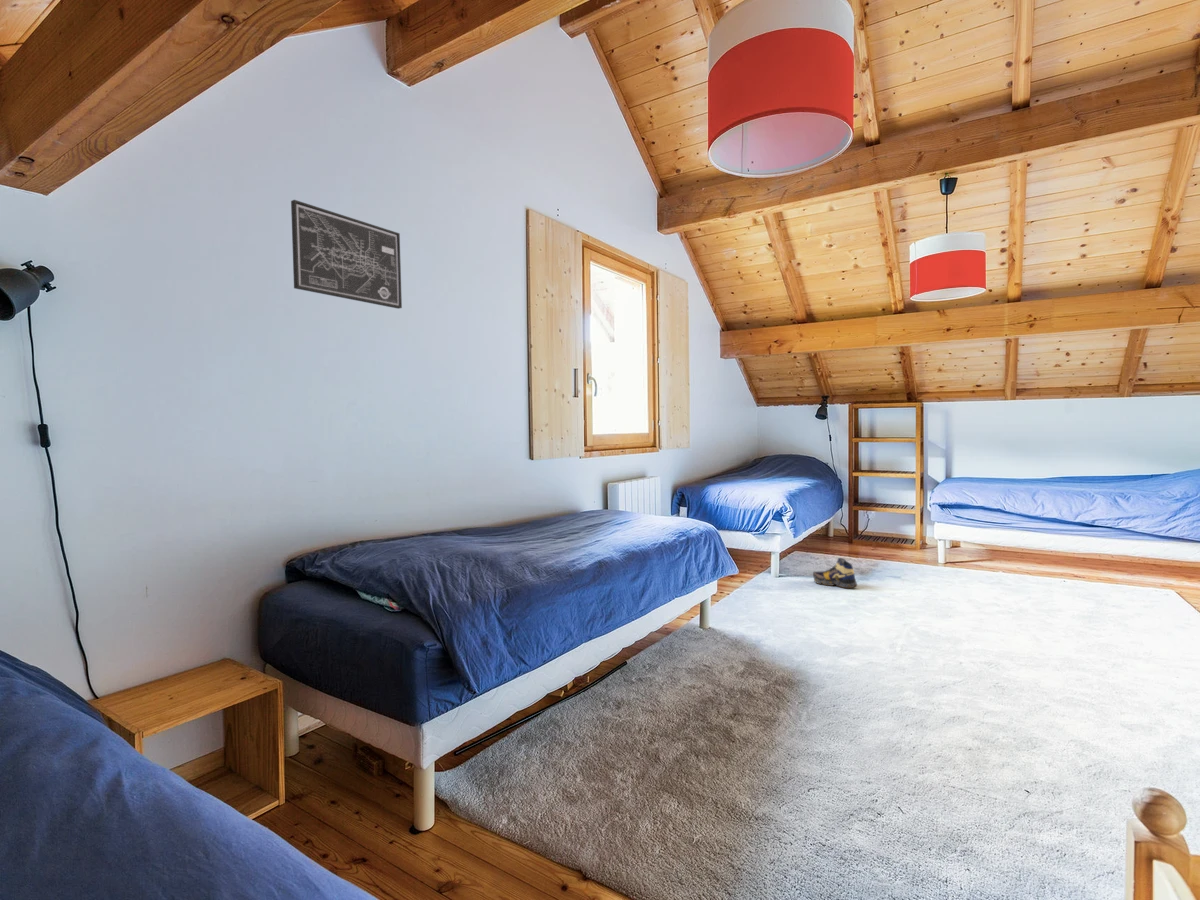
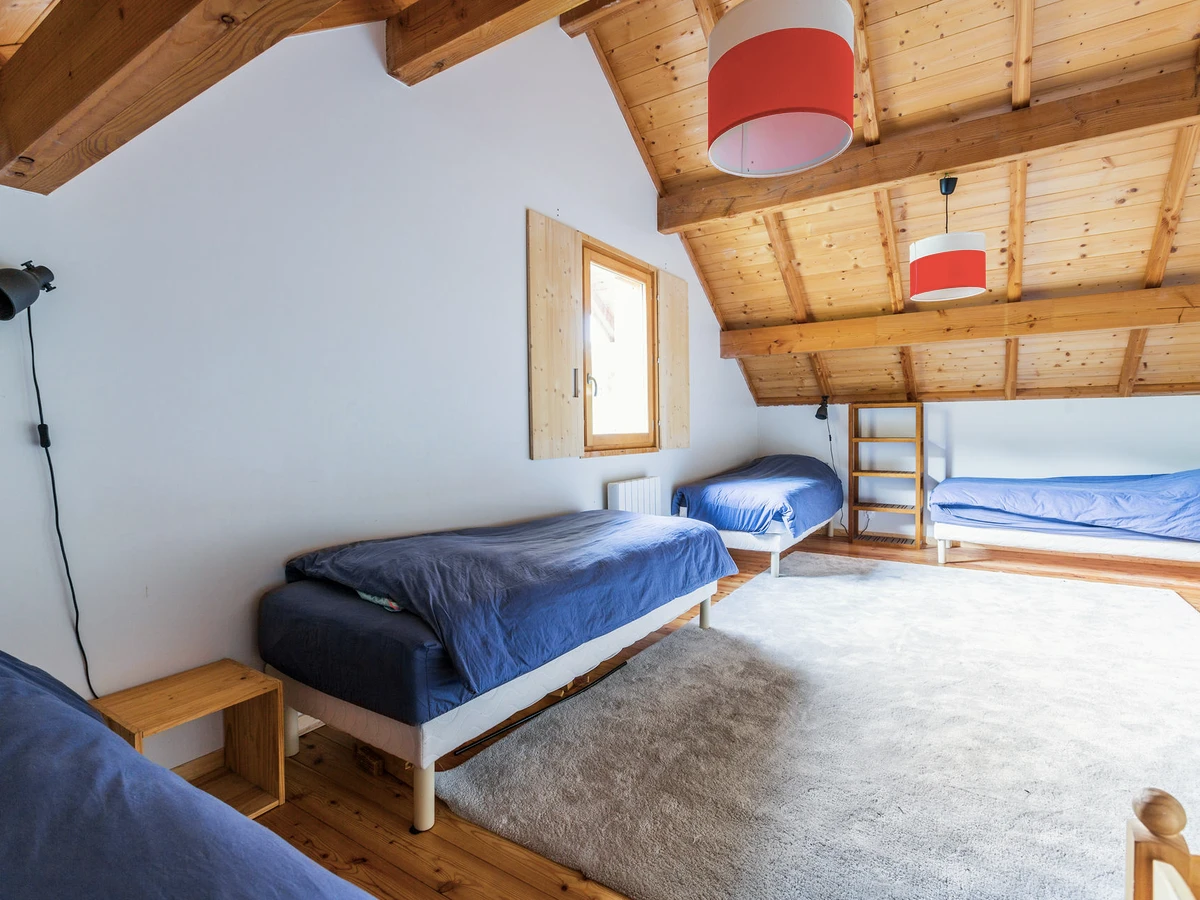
- shoe (834, 571)
- wall art (350, 258)
